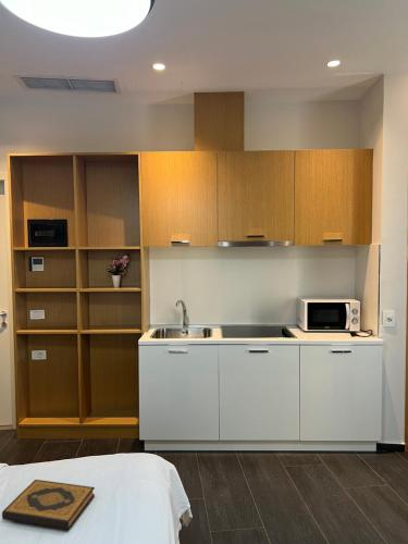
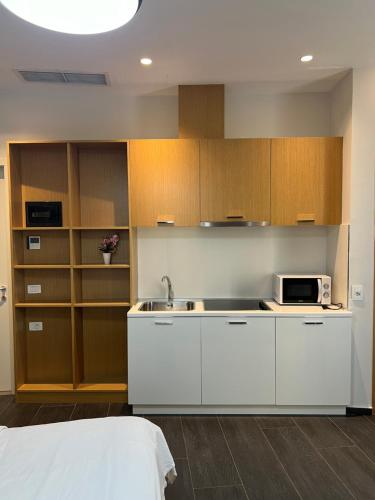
- hardback book (50, 503)
